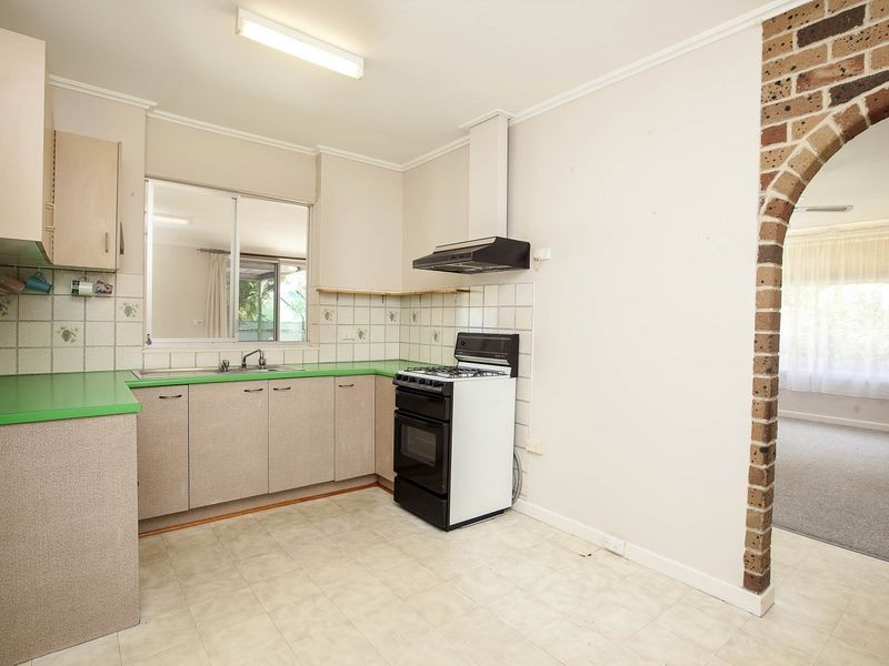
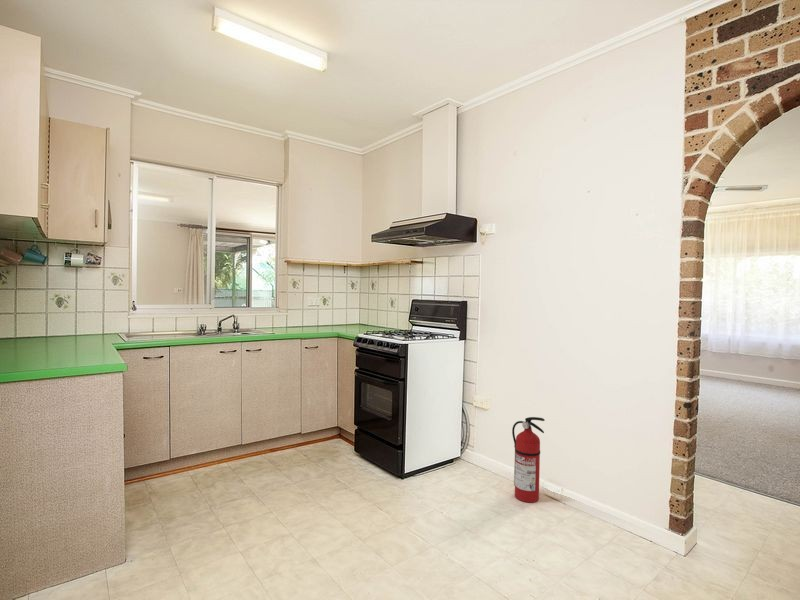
+ fire extinguisher (527, 455)
